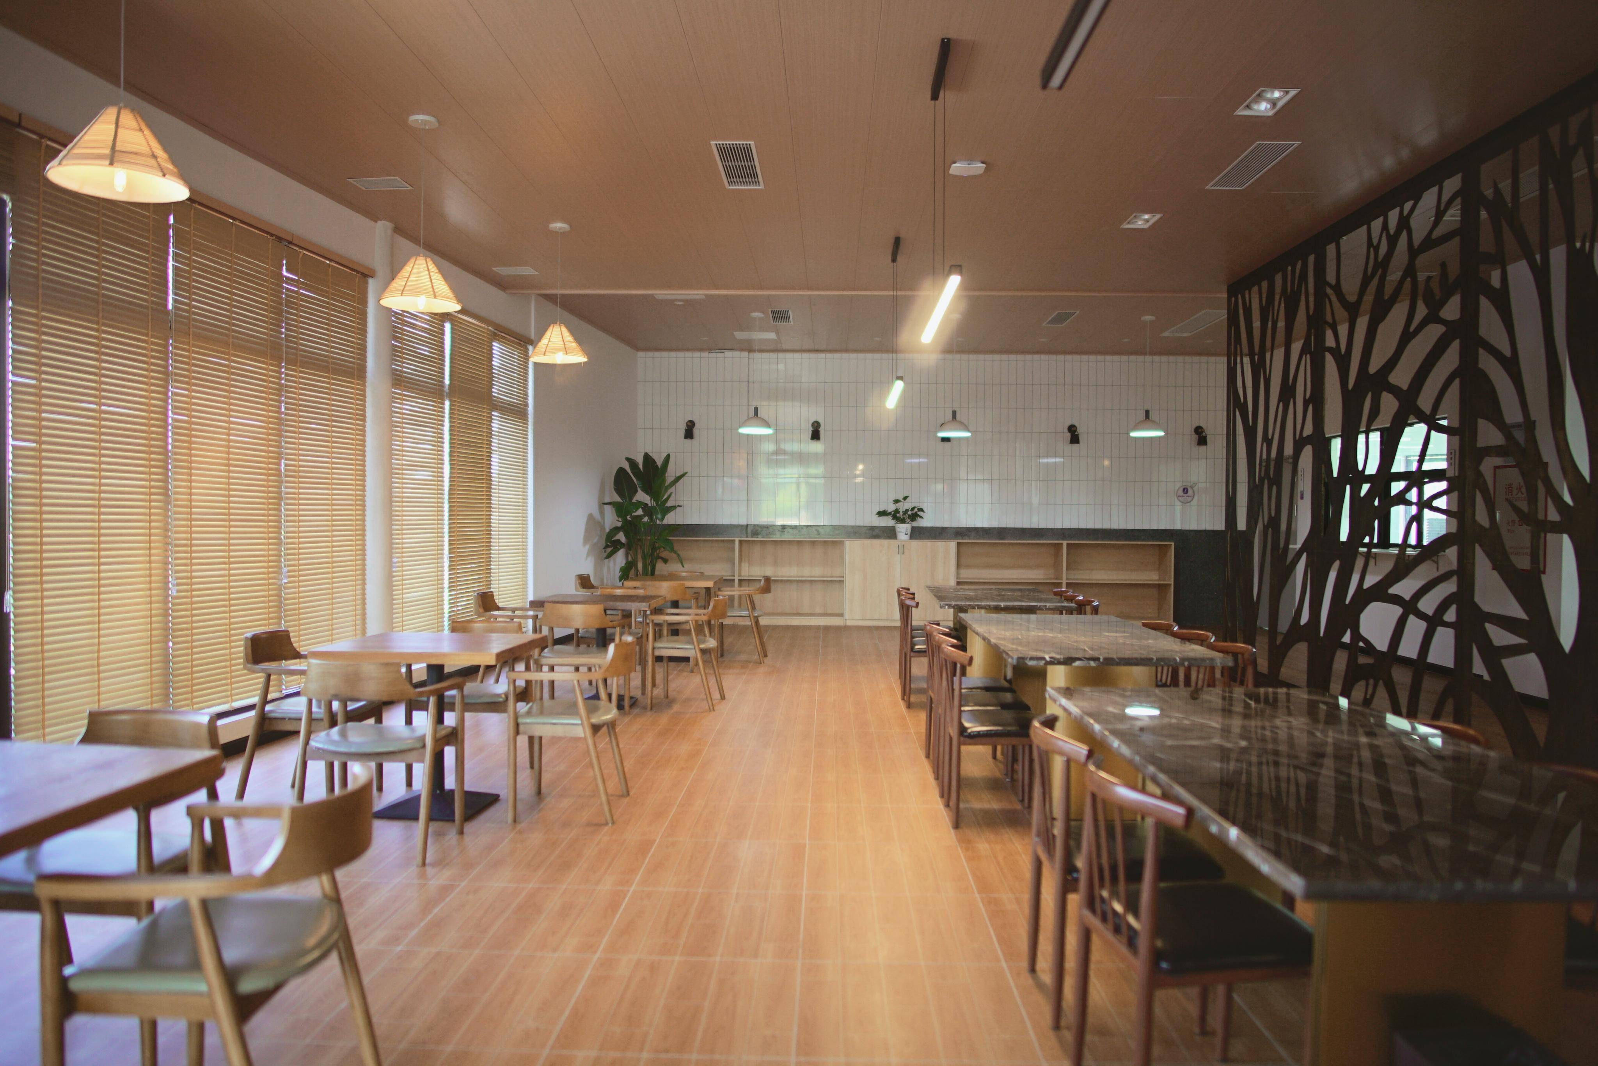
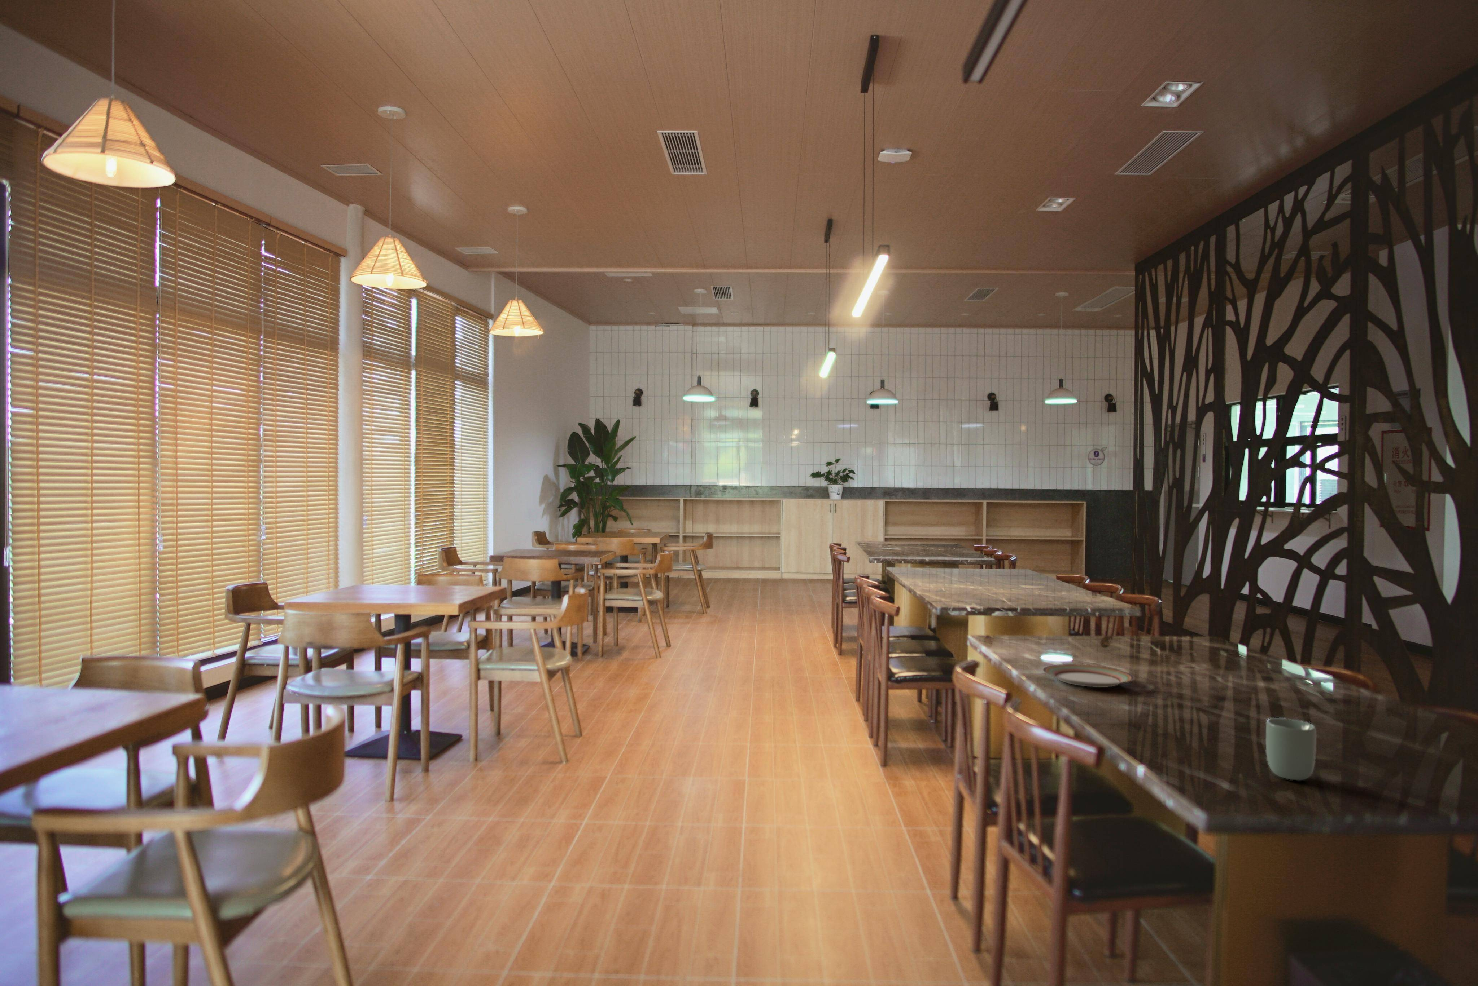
+ cup (1291, 749)
+ plate (1087, 677)
